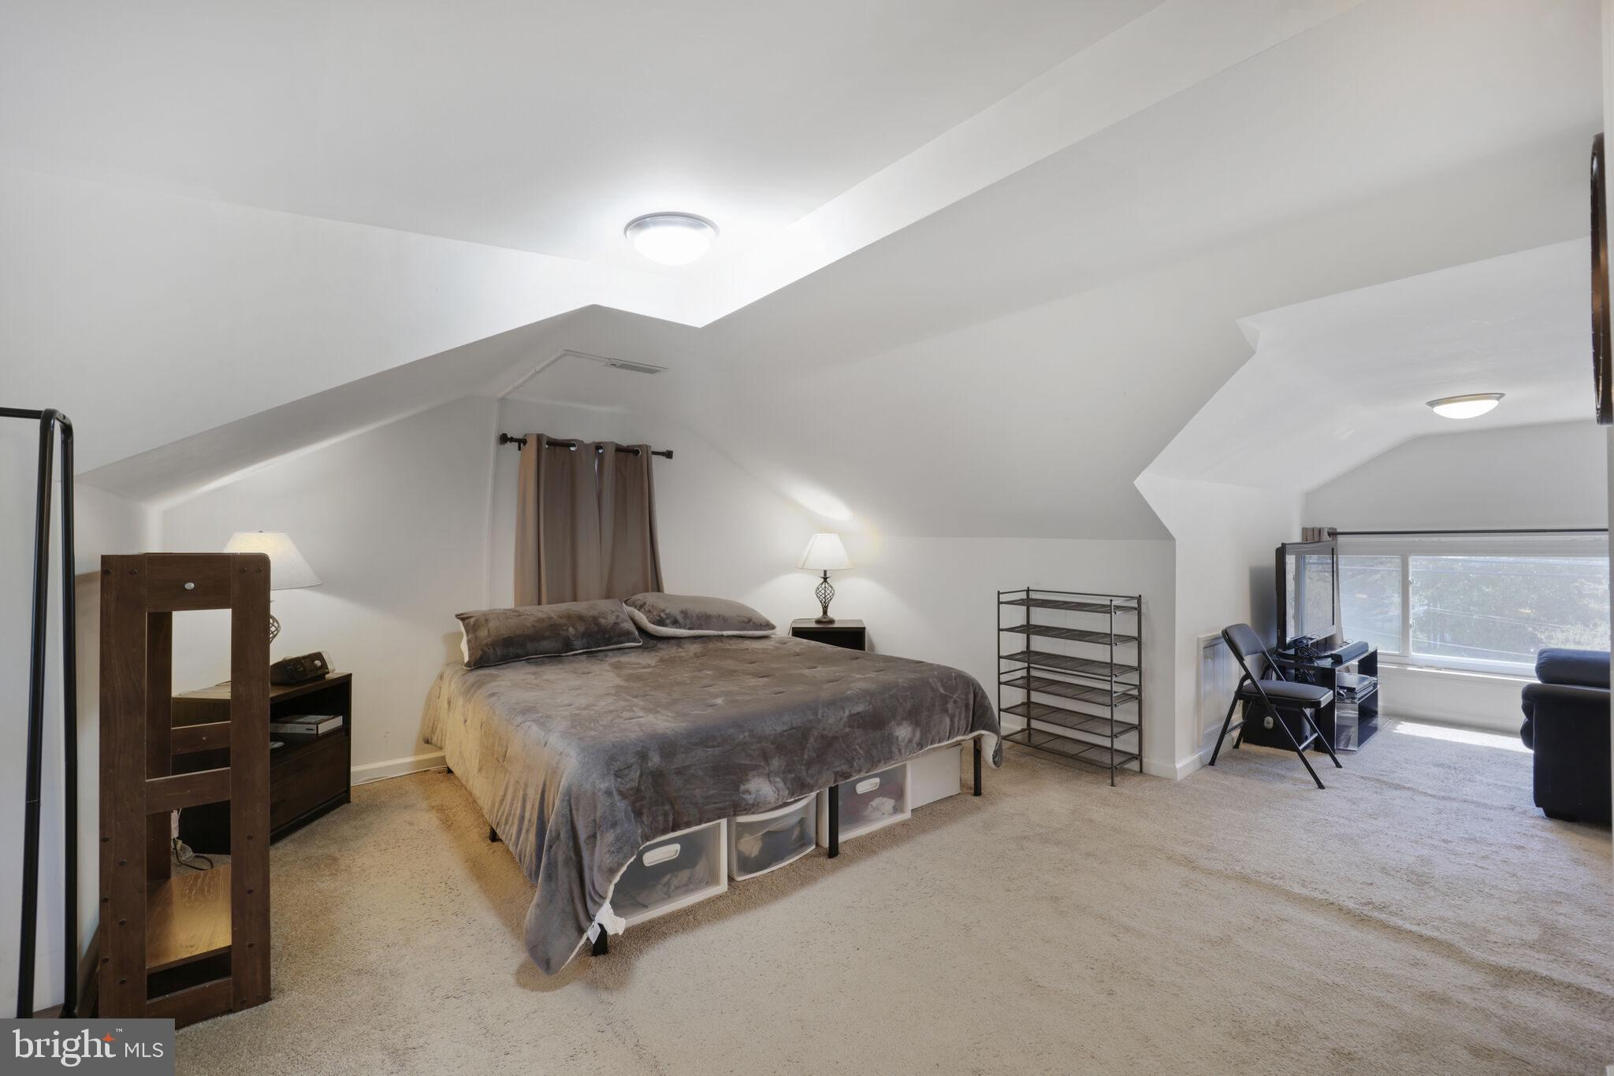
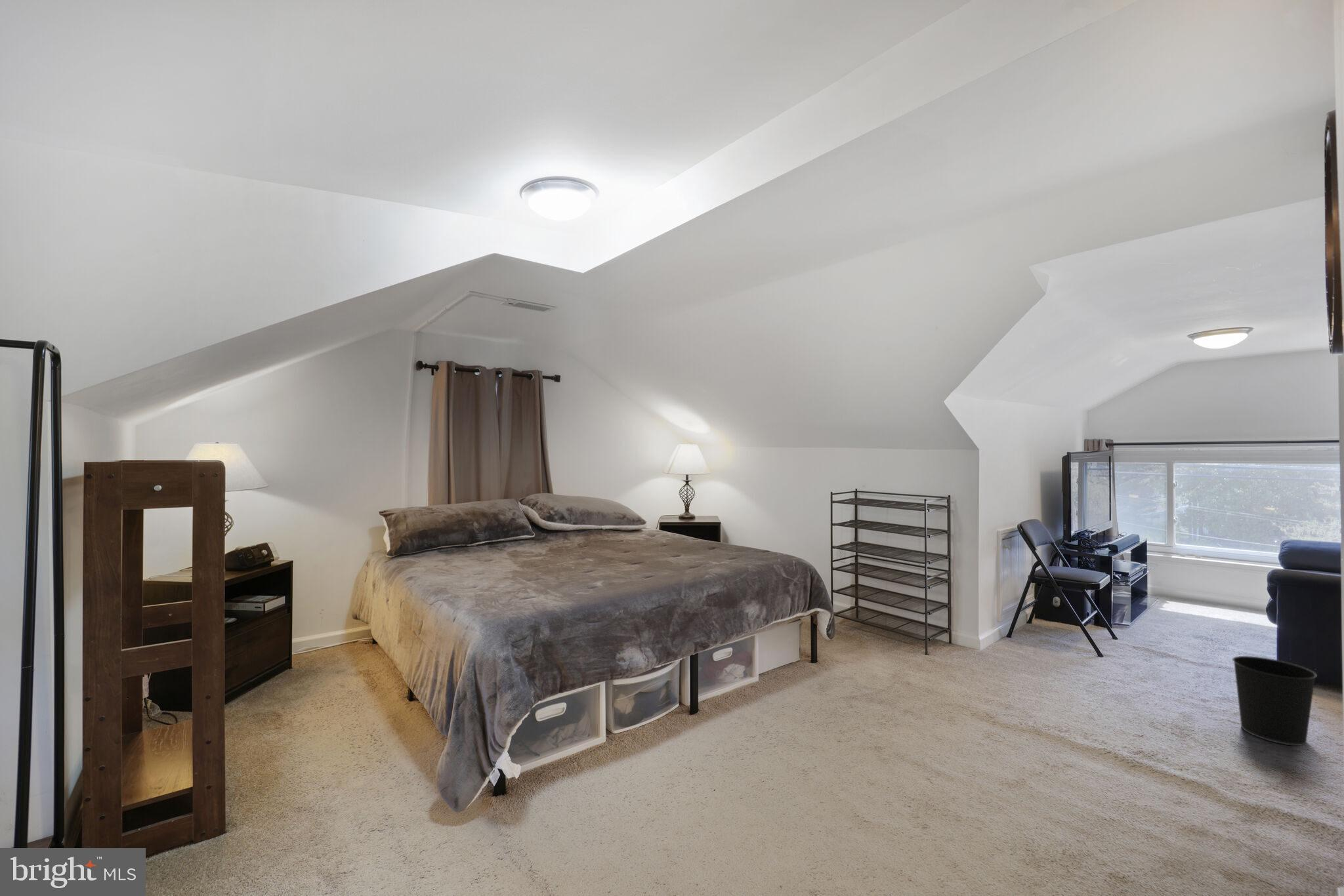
+ wastebasket (1272, 700)
